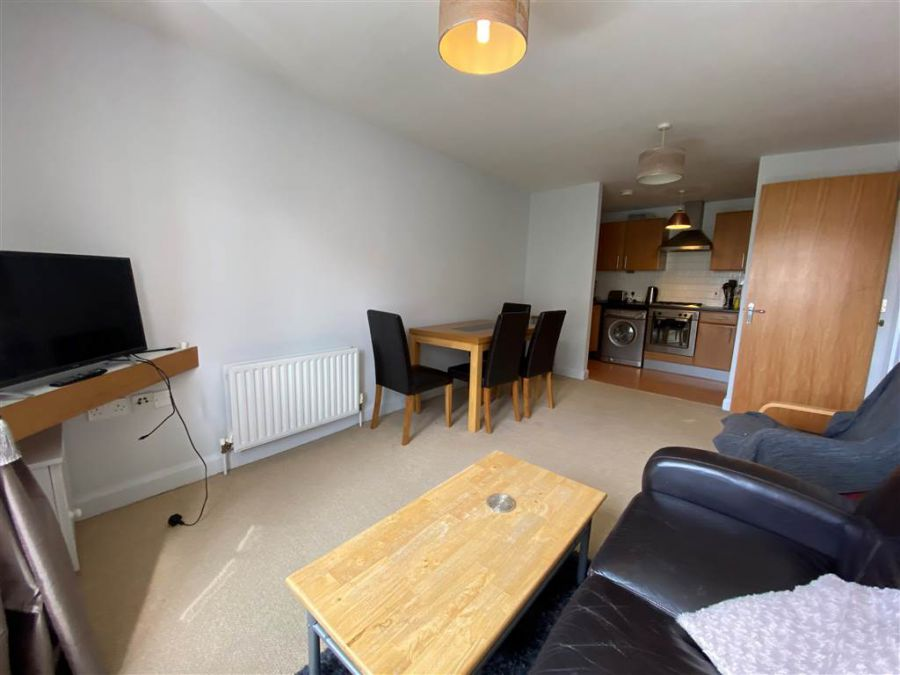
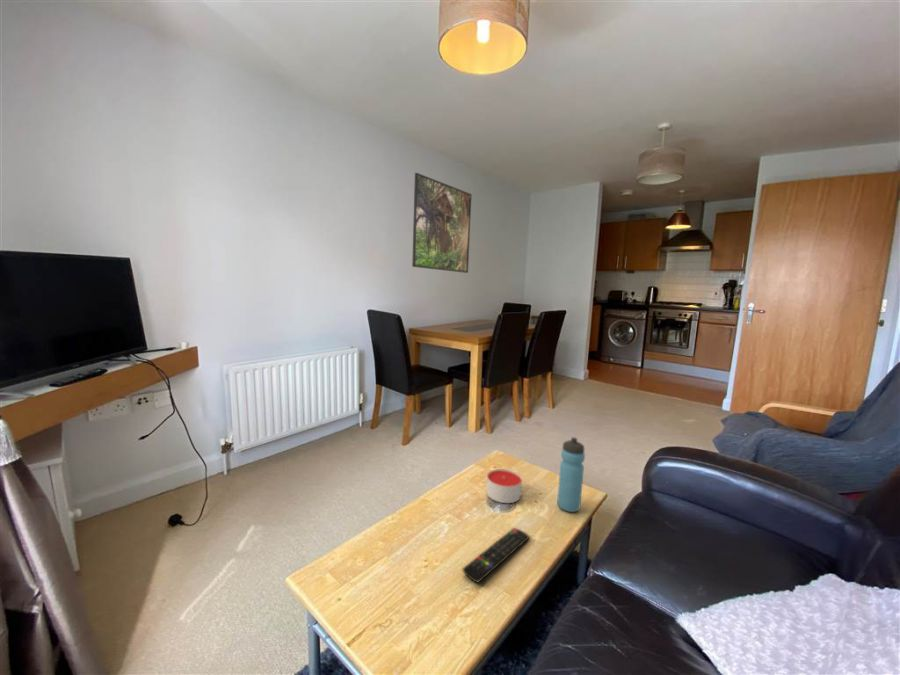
+ candle (504, 484)
+ water bottle (571, 472)
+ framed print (444, 227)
+ remote control (498, 552)
